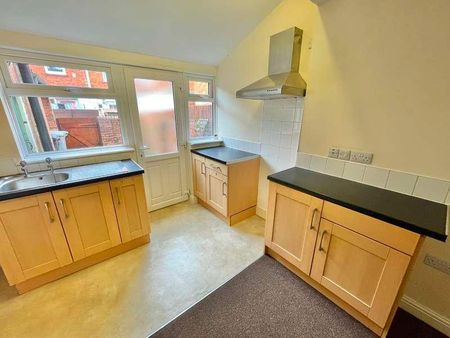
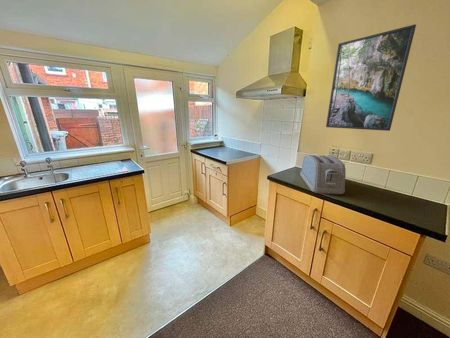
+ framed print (363, 85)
+ toaster (321, 170)
